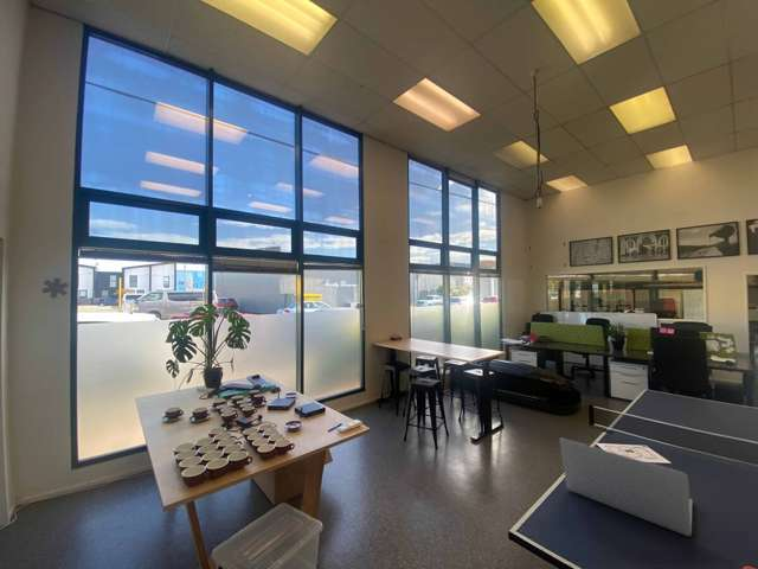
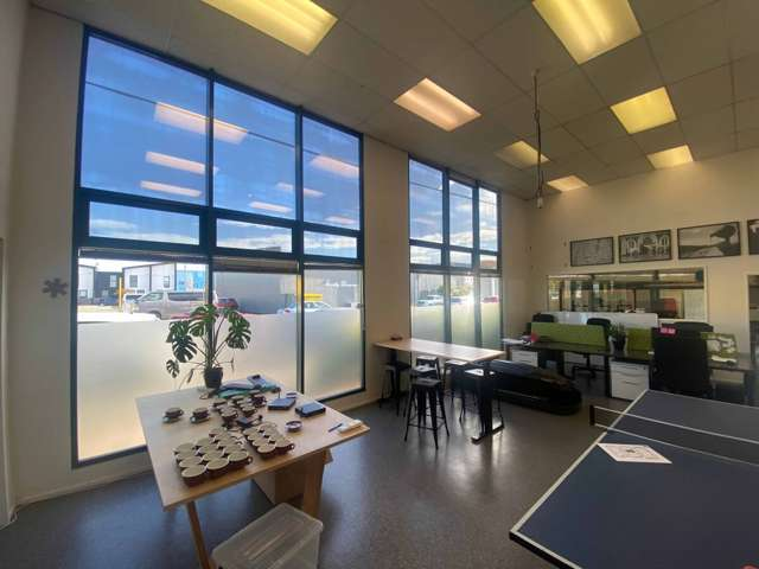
- laptop (624, 468)
